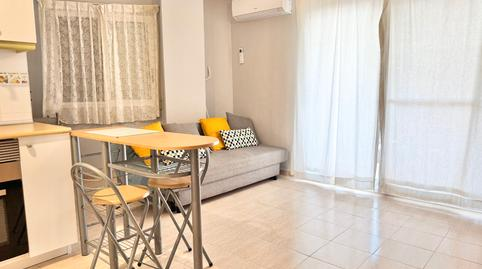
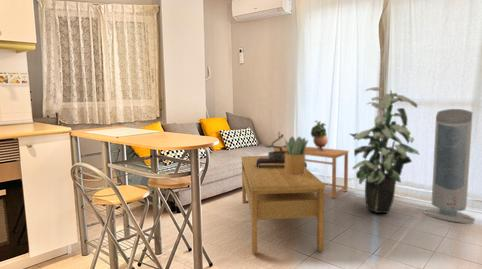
+ side table (309, 161)
+ bonsai tree (280, 149)
+ indoor plant (380, 149)
+ air purifier (451, 163)
+ potted plant (318, 135)
+ coffee table (275, 195)
+ potted plant (294, 154)
